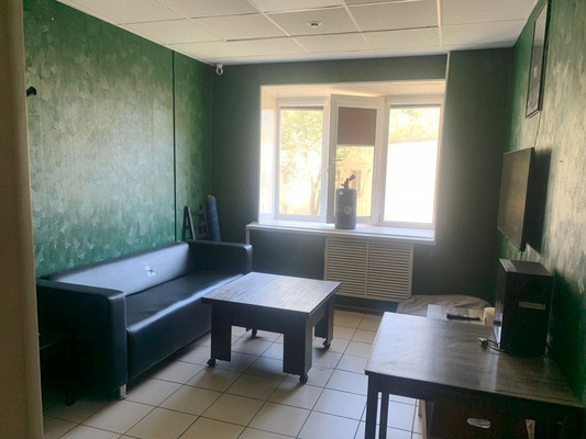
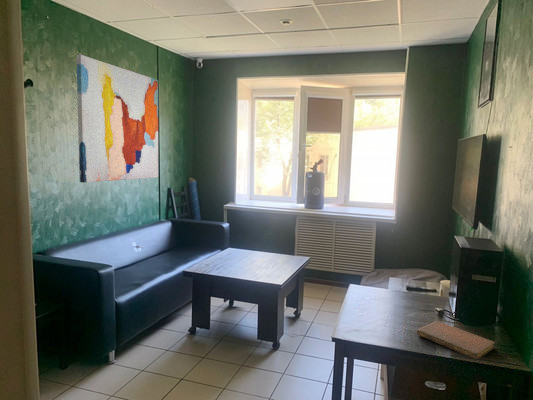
+ wall art (123, 125)
+ notebook (454, 338)
